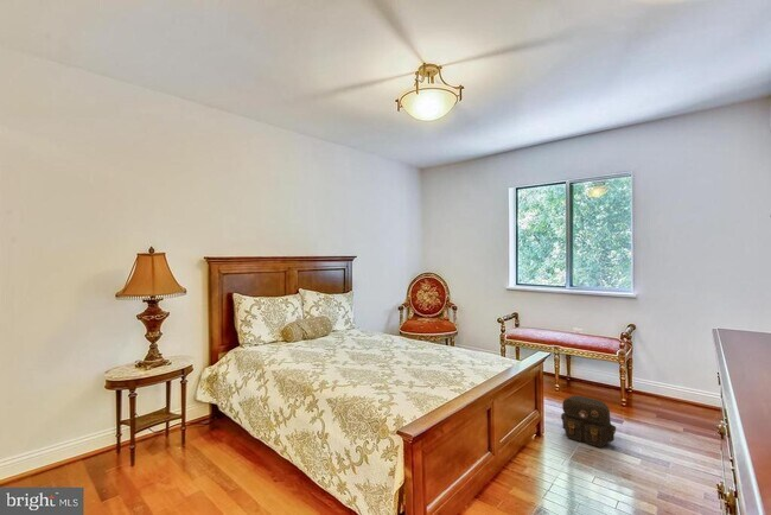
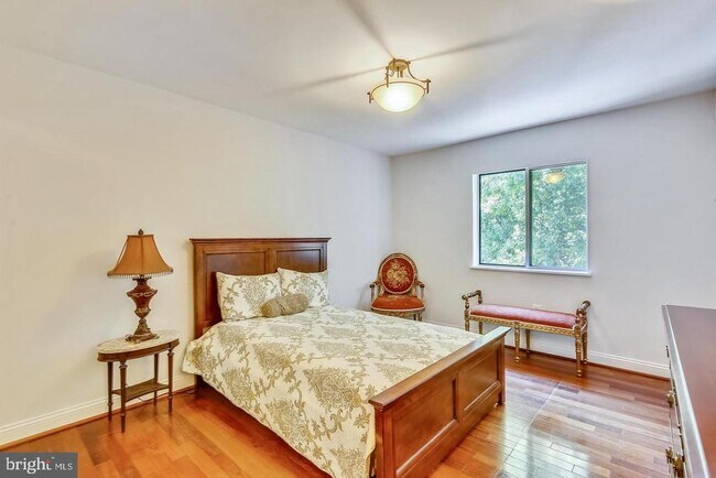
- backpack (587, 418)
